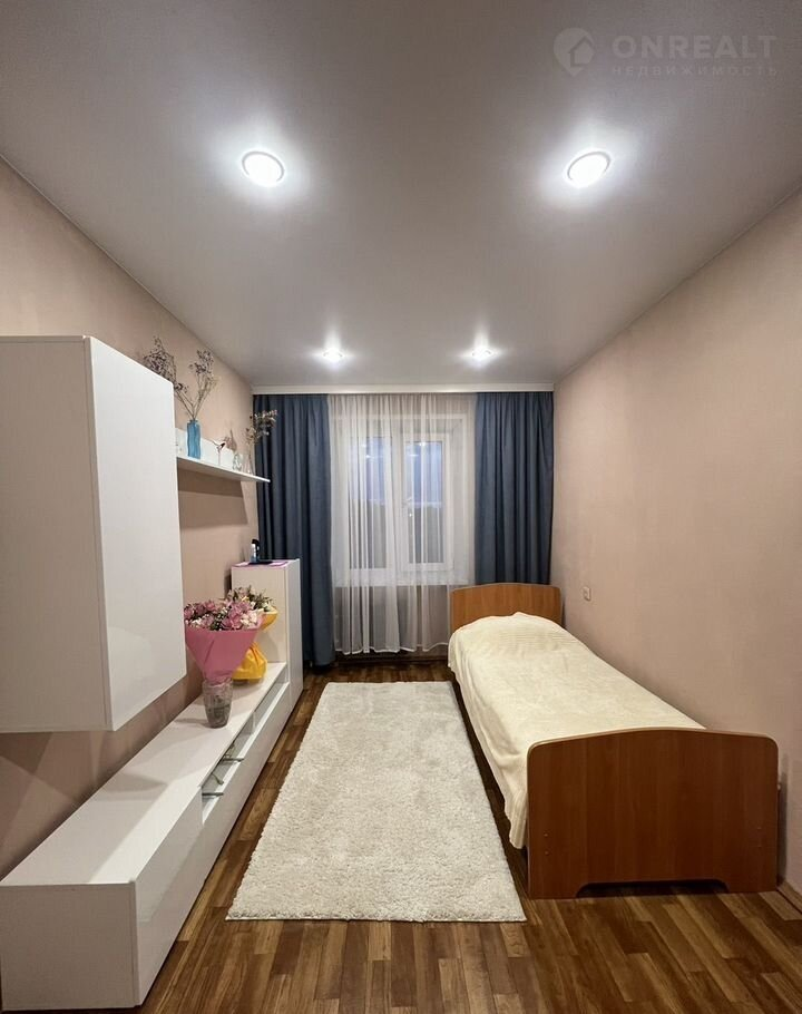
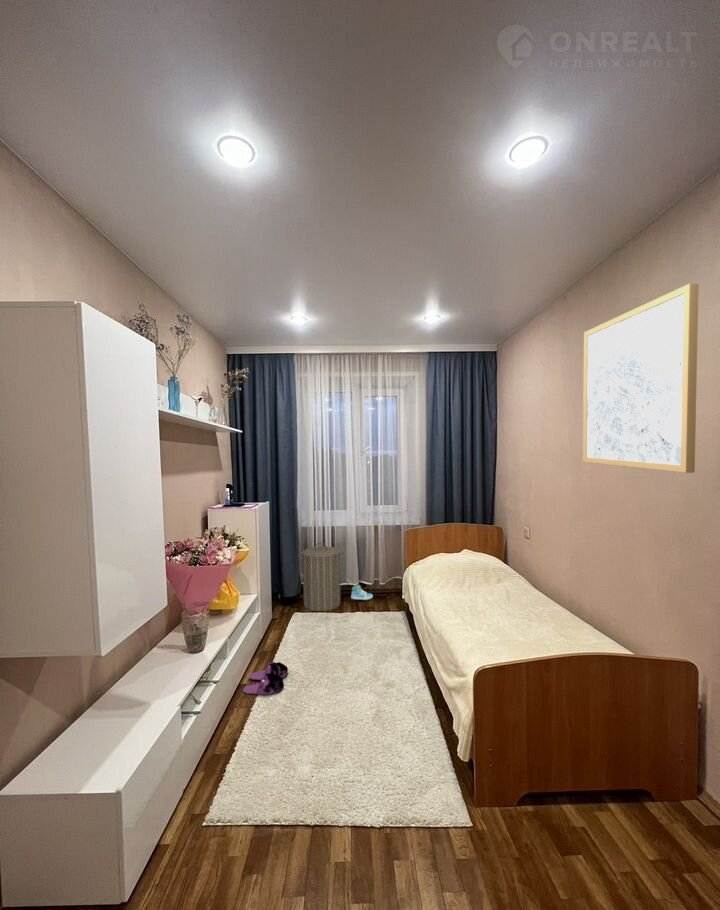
+ laundry hamper (321, 573)
+ wall art (629, 389)
+ slippers (266, 675)
+ sneaker (361, 591)
